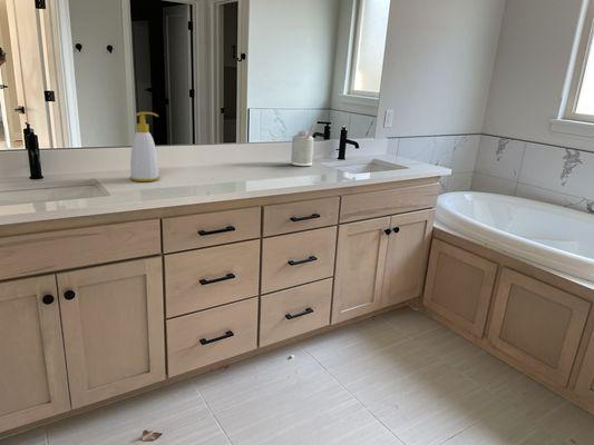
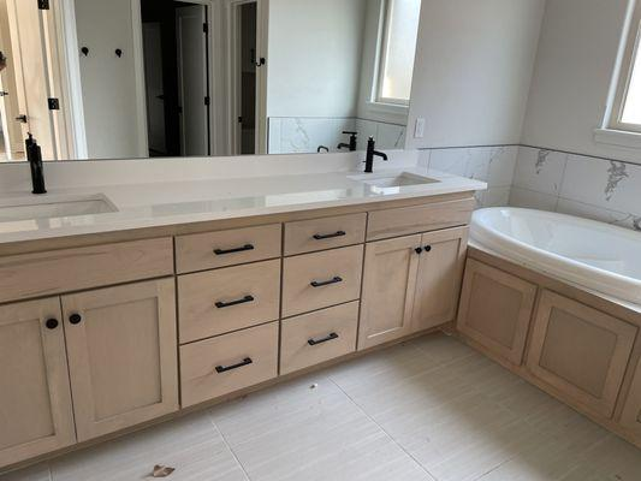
- soap bottle (144, 146)
- soap dispenser (304, 144)
